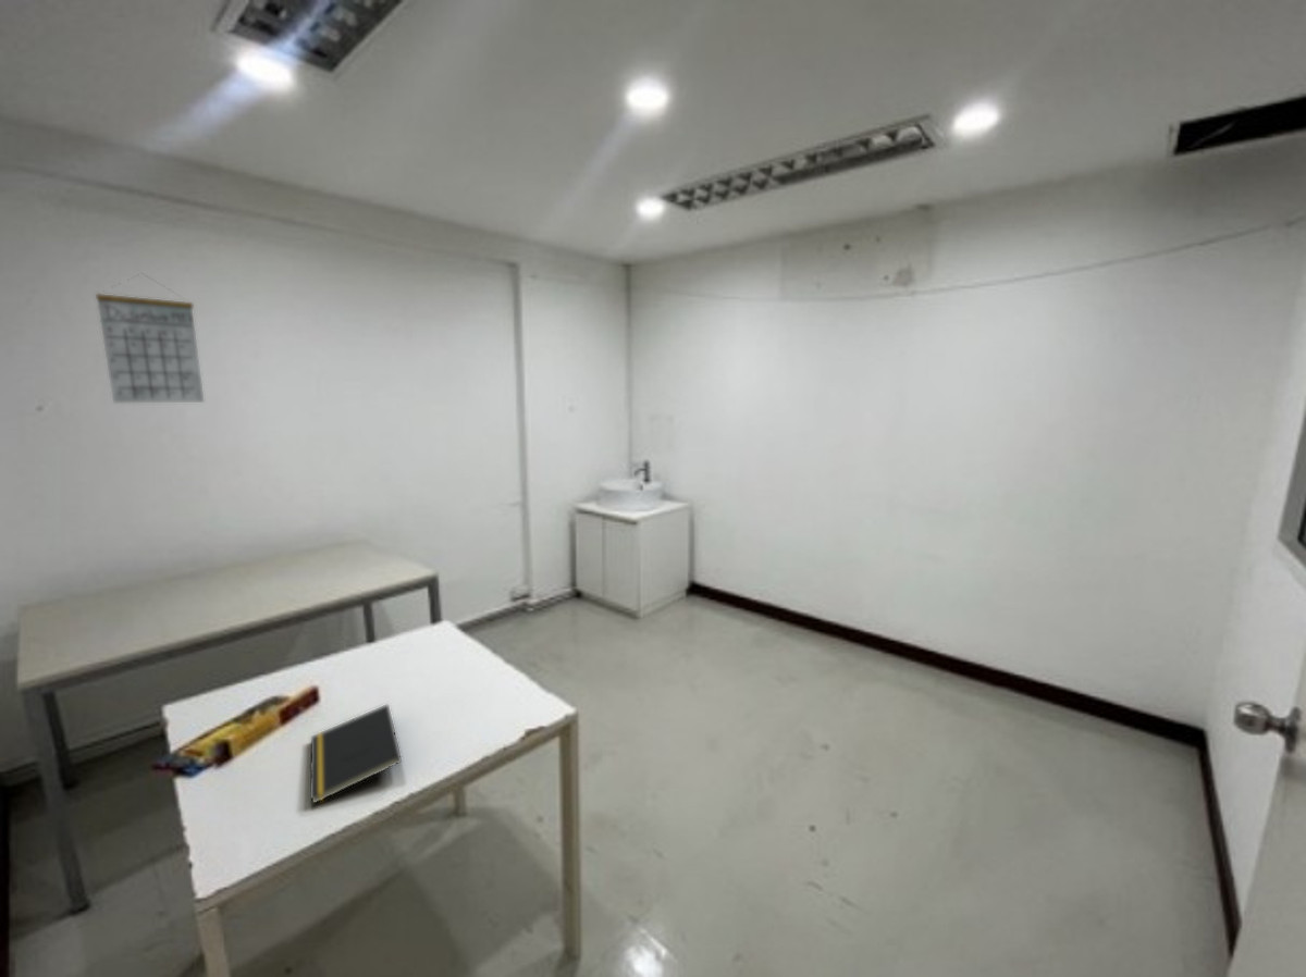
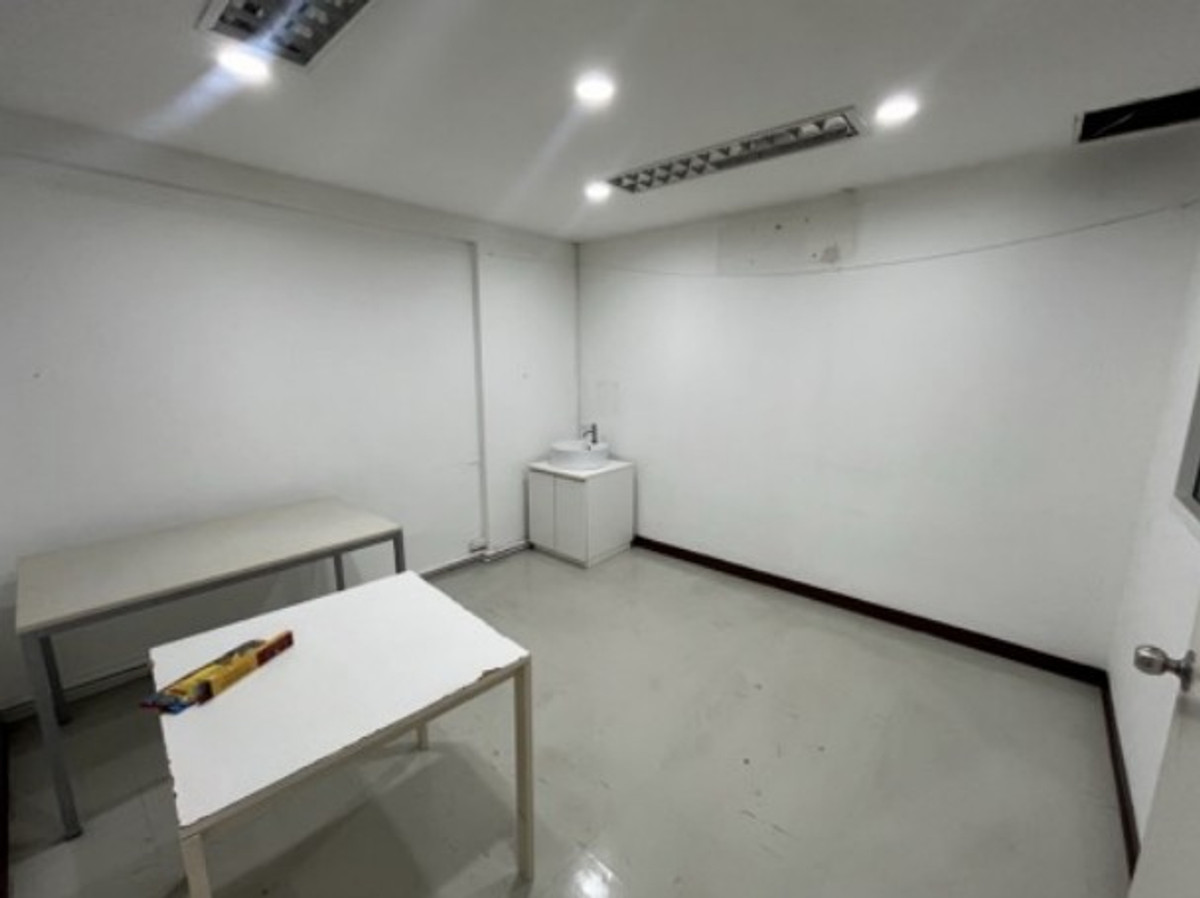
- calendar (151, 338)
- notepad (354, 749)
